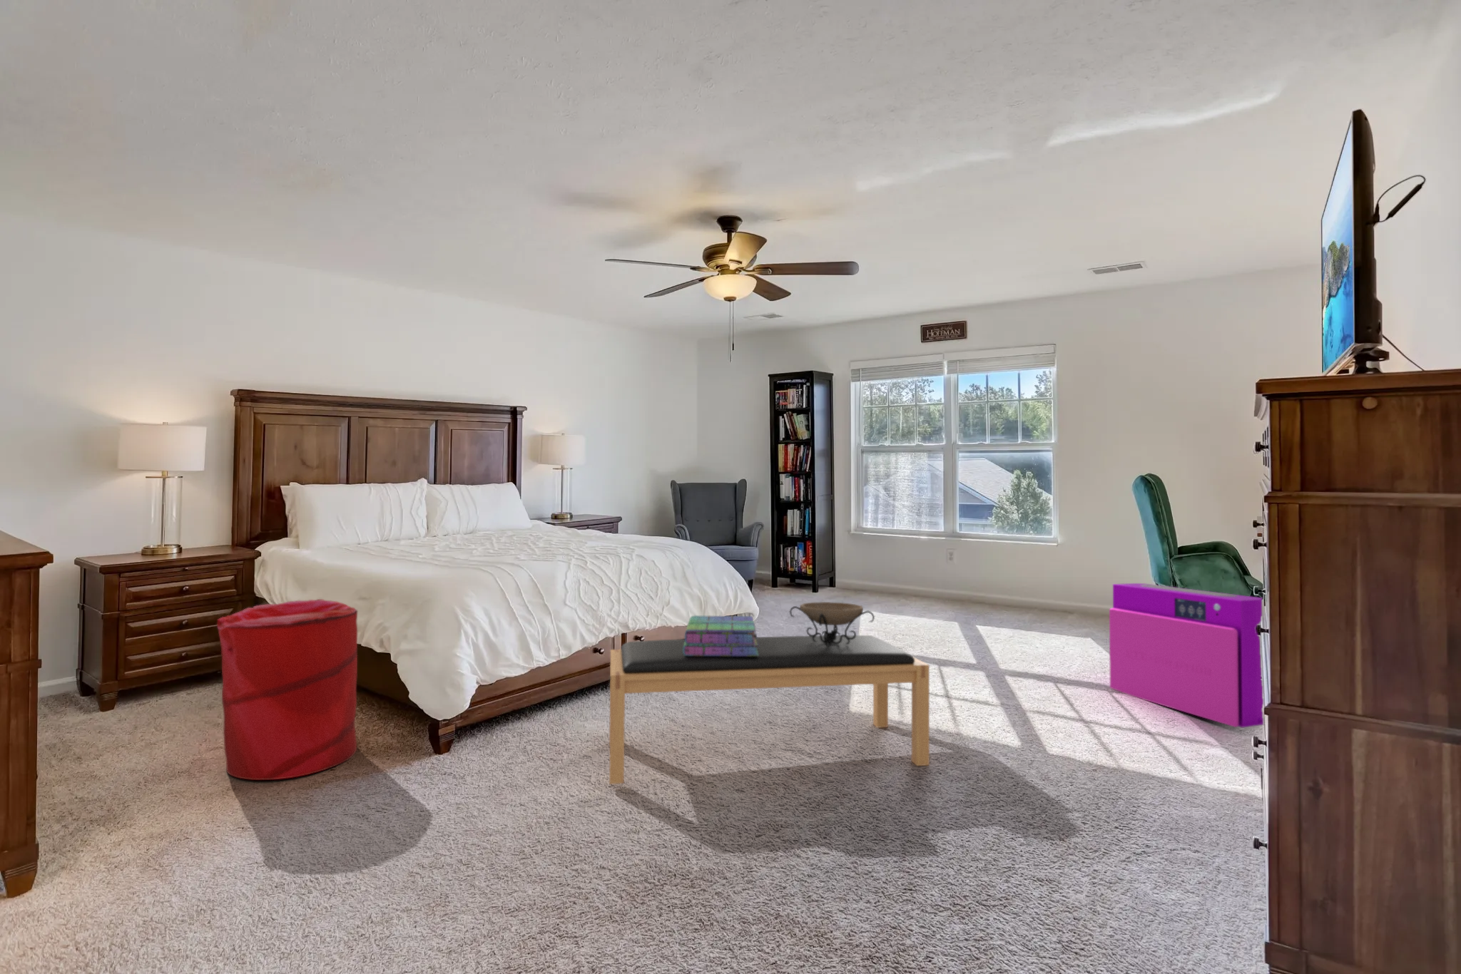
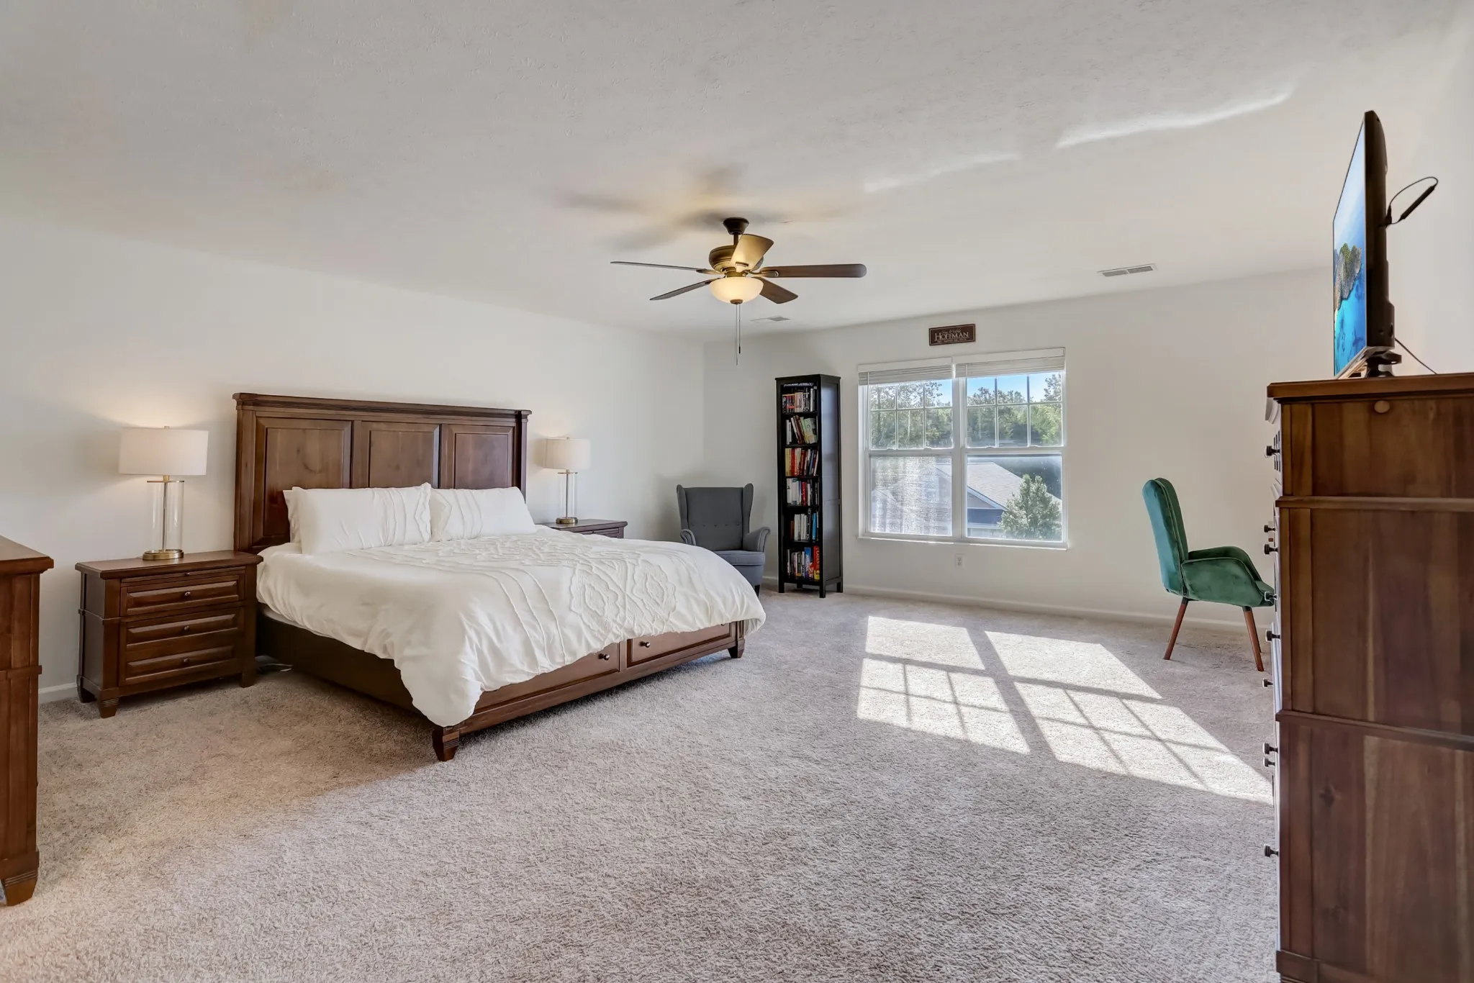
- air purifier (1184, 648)
- decorative bowl (831, 625)
- bench (761, 688)
- stack of books (721, 634)
- laundry hamper (290, 683)
